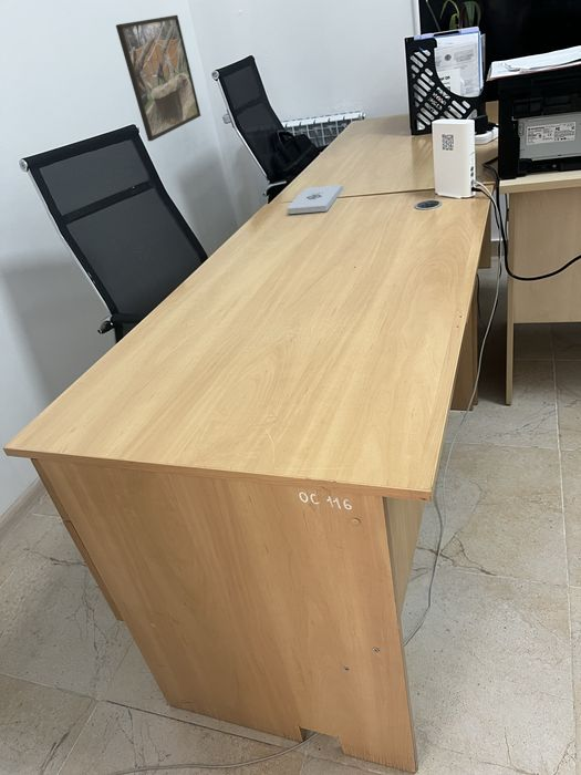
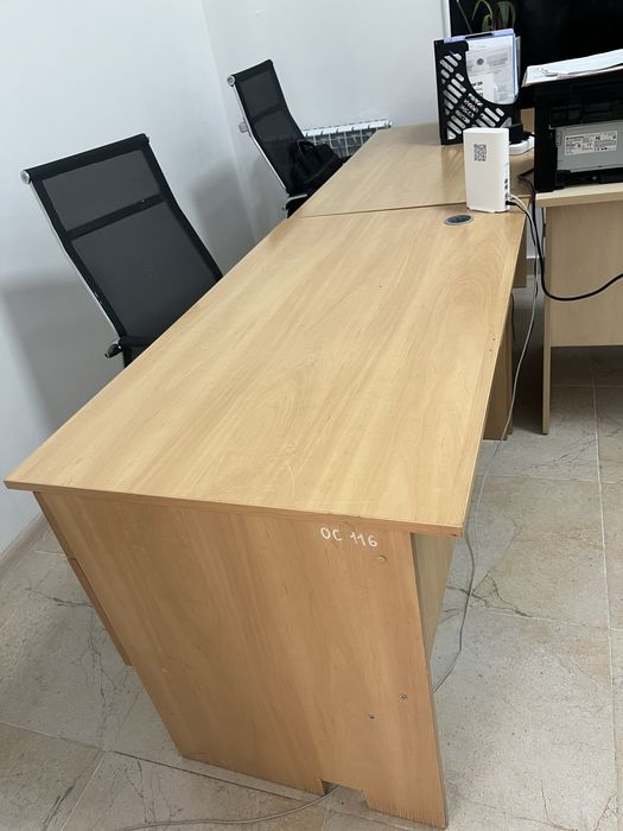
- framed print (163, 75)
- notepad (315, 198)
